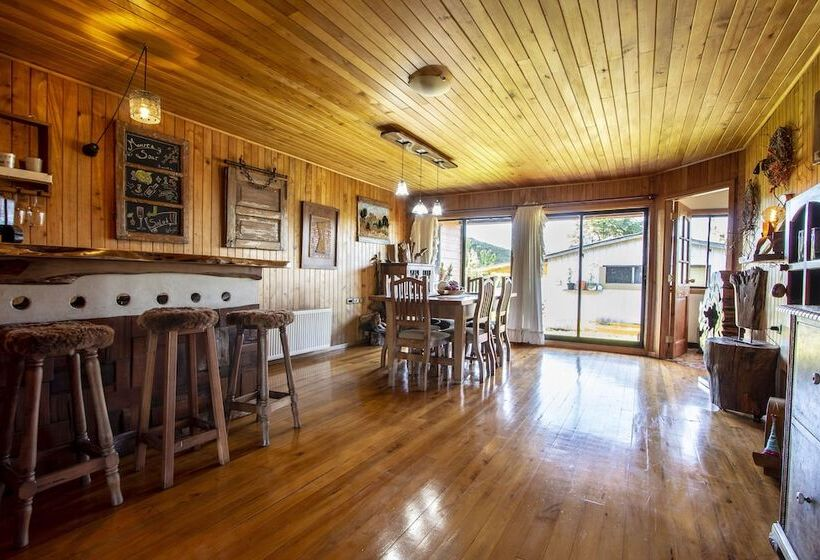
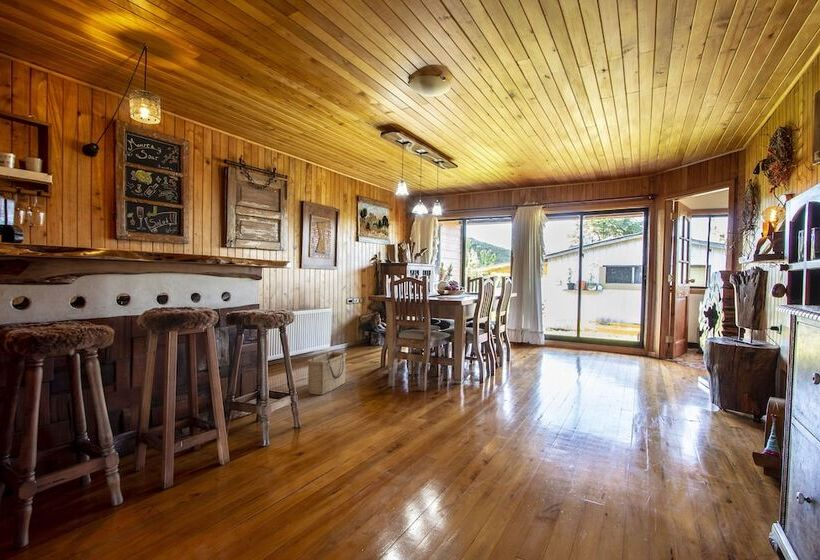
+ basket (327, 372)
